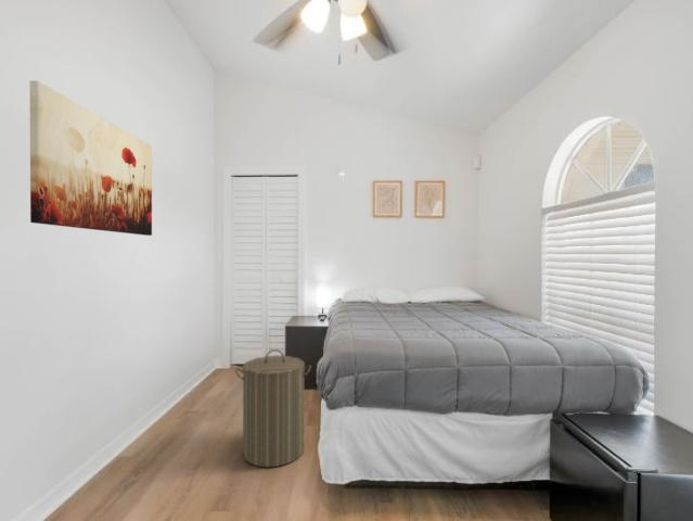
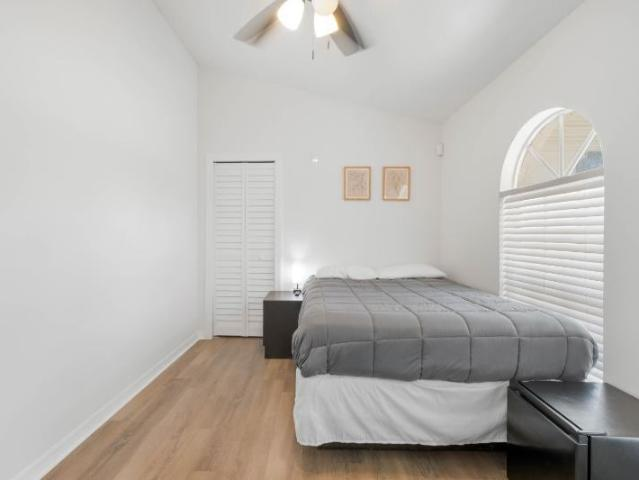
- wall art (104, 175)
- laundry hamper (273, 399)
